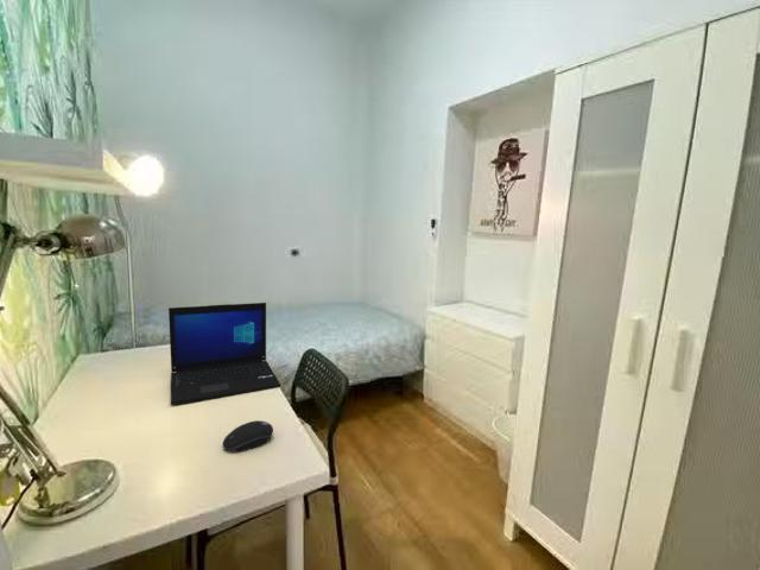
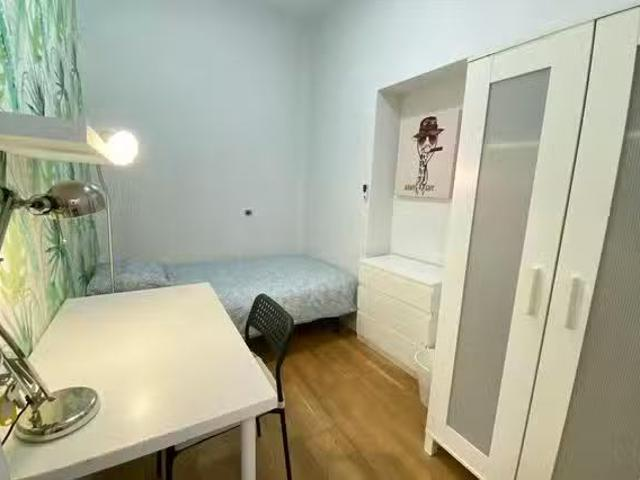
- computer mouse (248, 433)
- laptop (223, 347)
